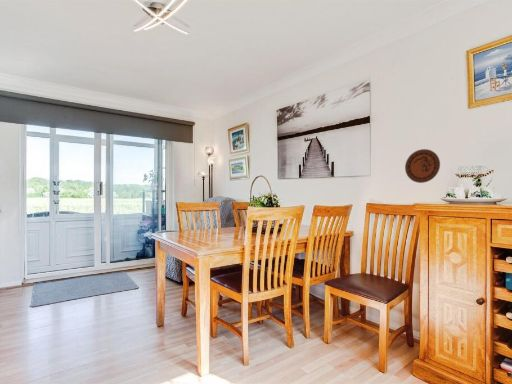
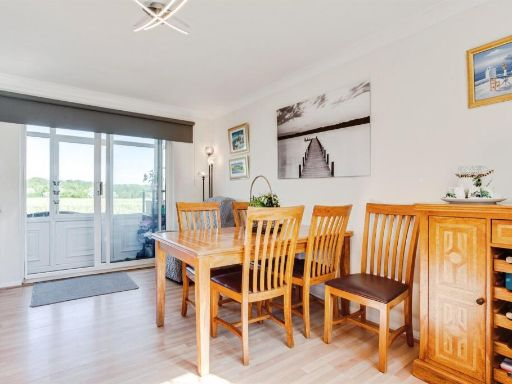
- decorative plate (422, 166)
